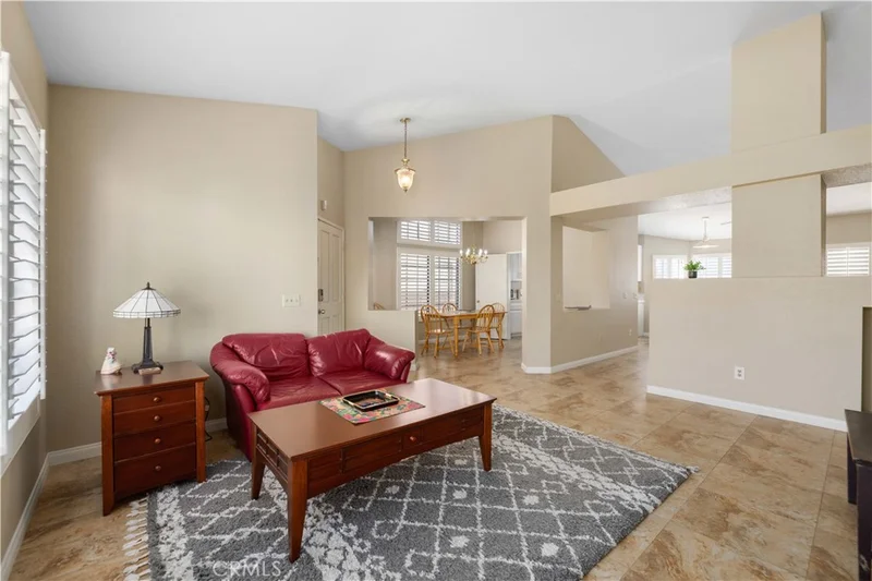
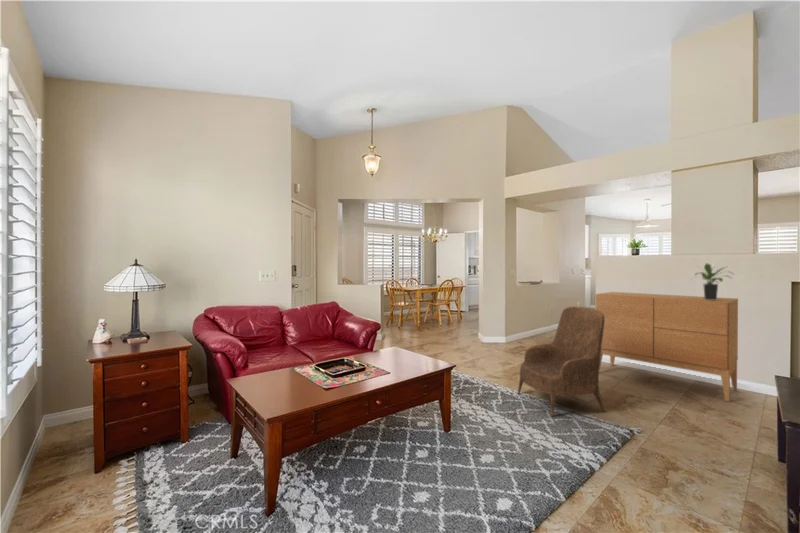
+ armchair (558, 355)
+ potted plant (711, 281)
+ sideboard (661, 338)
